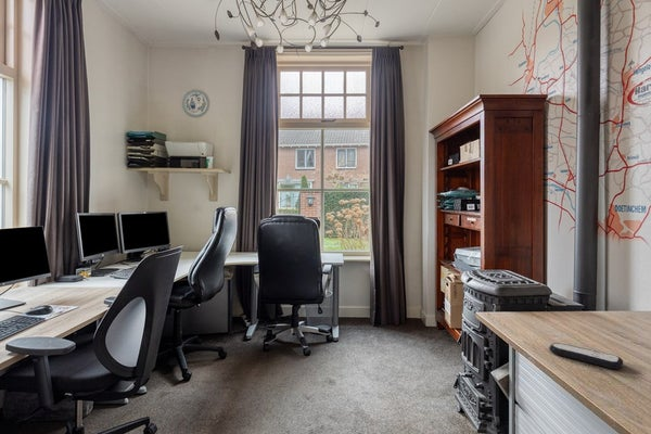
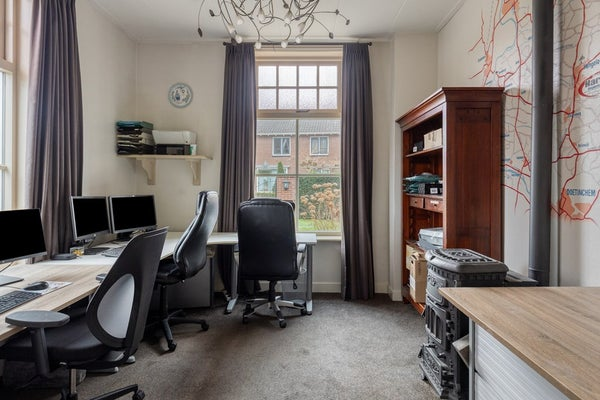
- remote control (584, 354)
